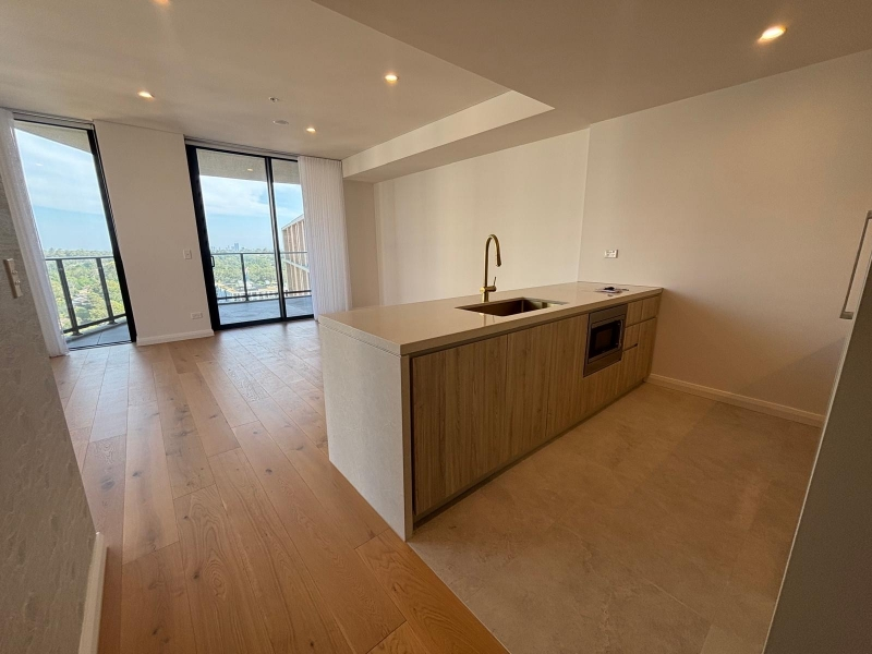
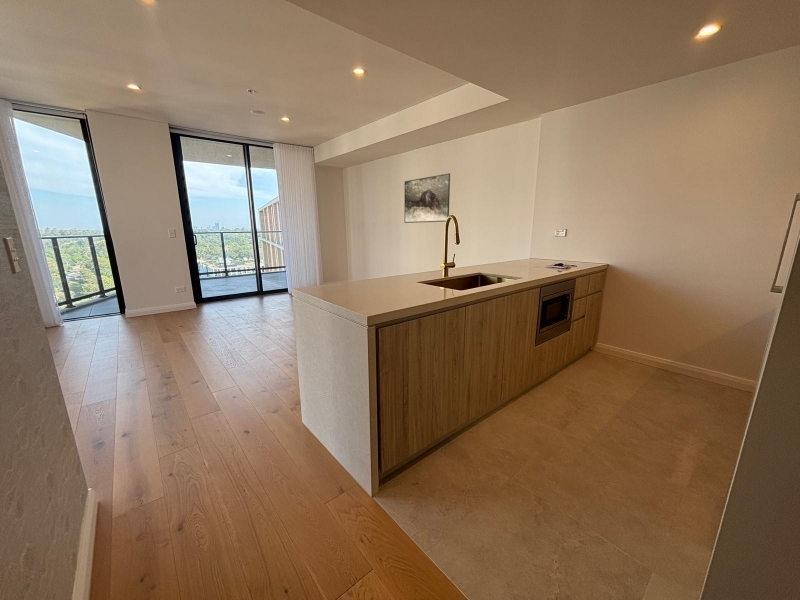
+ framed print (425, 200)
